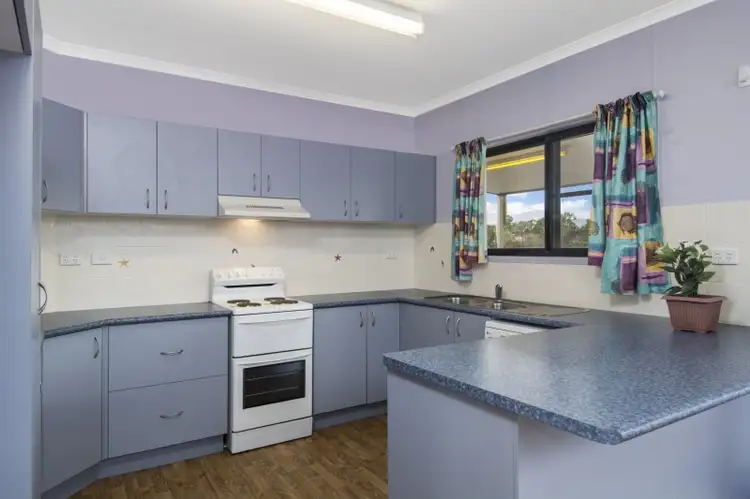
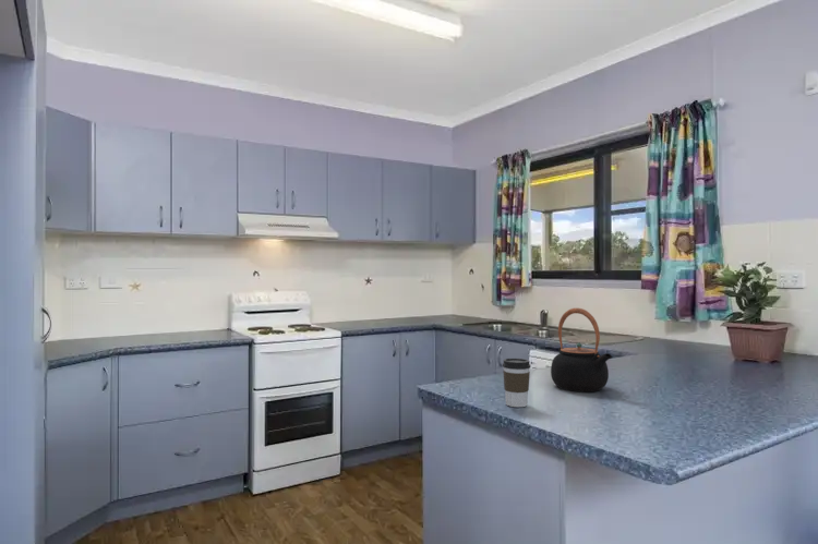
+ coffee cup (516, 382)
+ teapot (582, 348)
